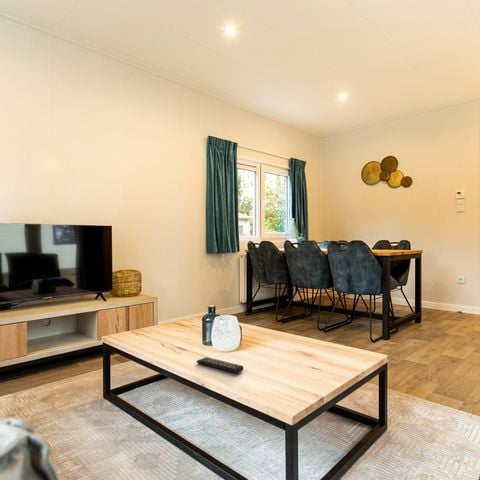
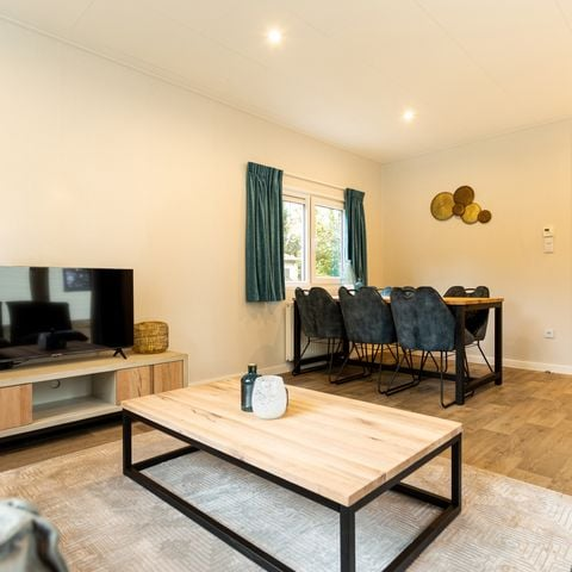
- remote control (219, 364)
